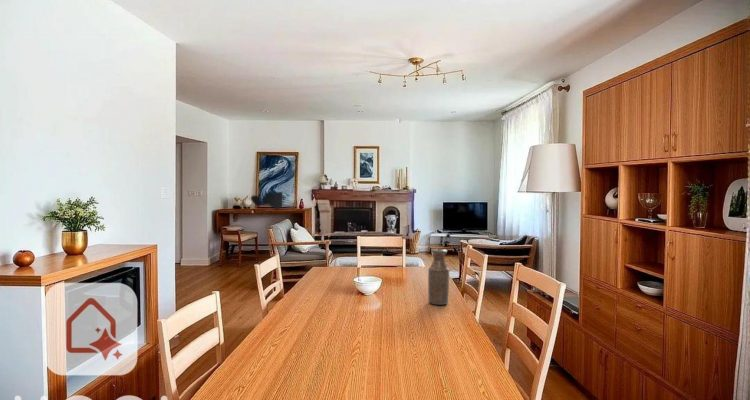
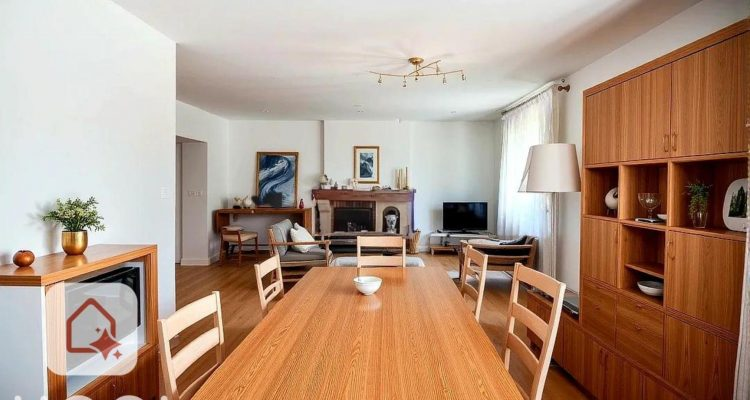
- bottle (438, 276)
